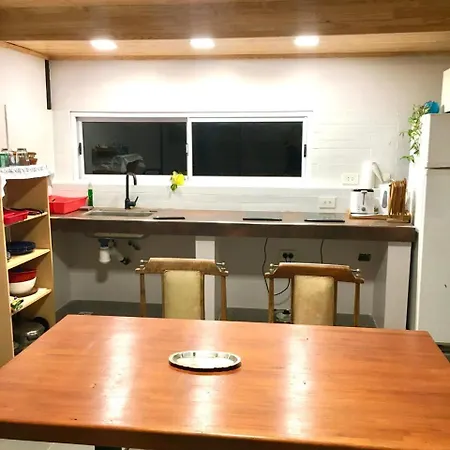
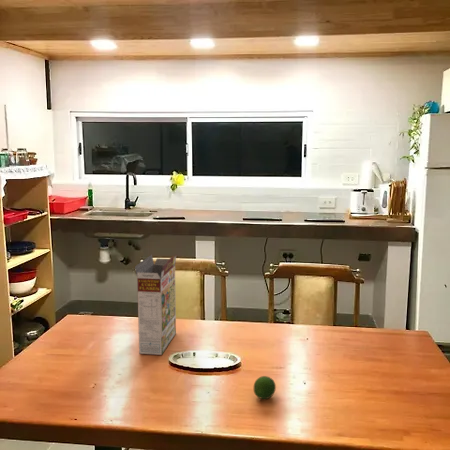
+ cereal box (157, 300)
+ fruit (264, 387)
